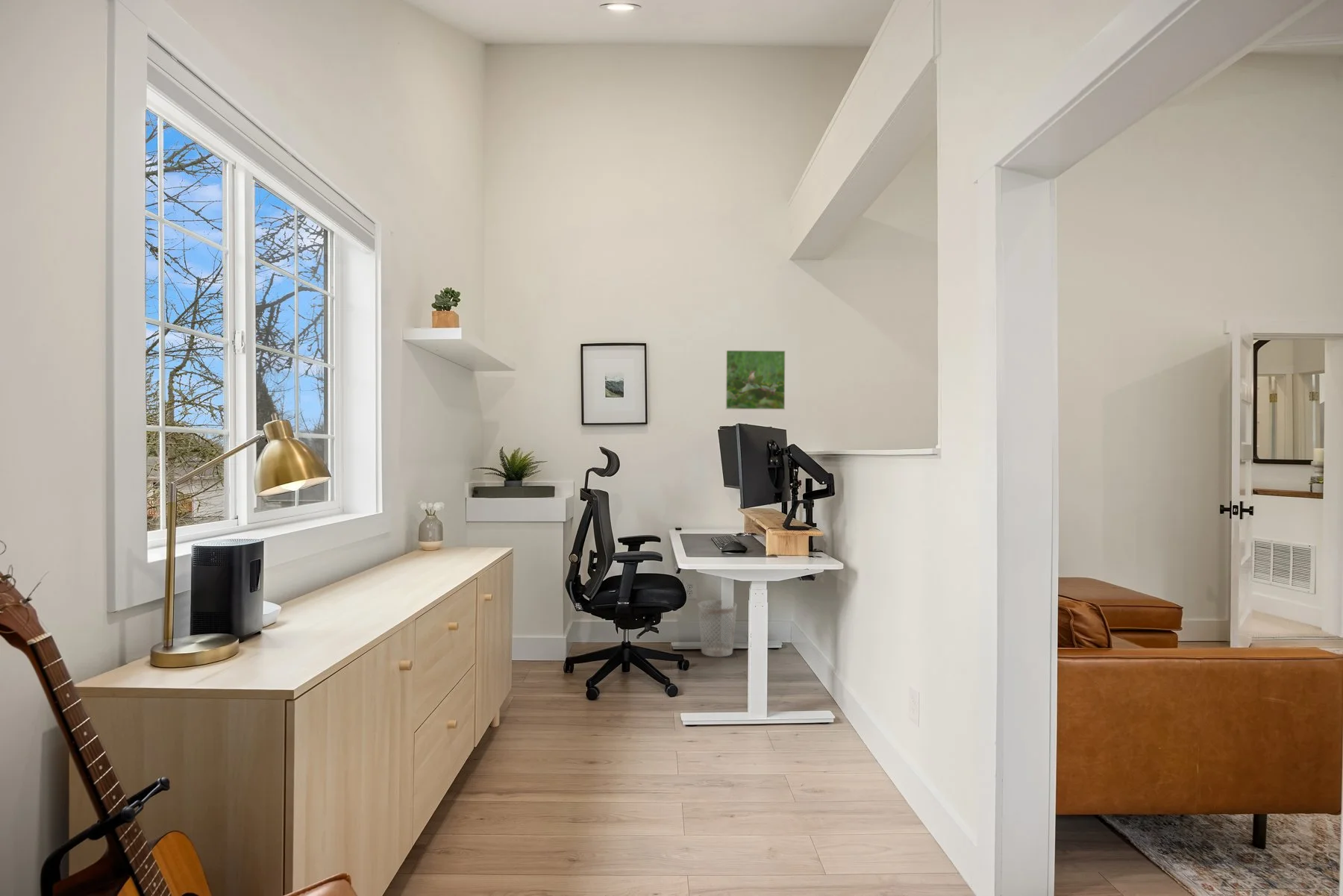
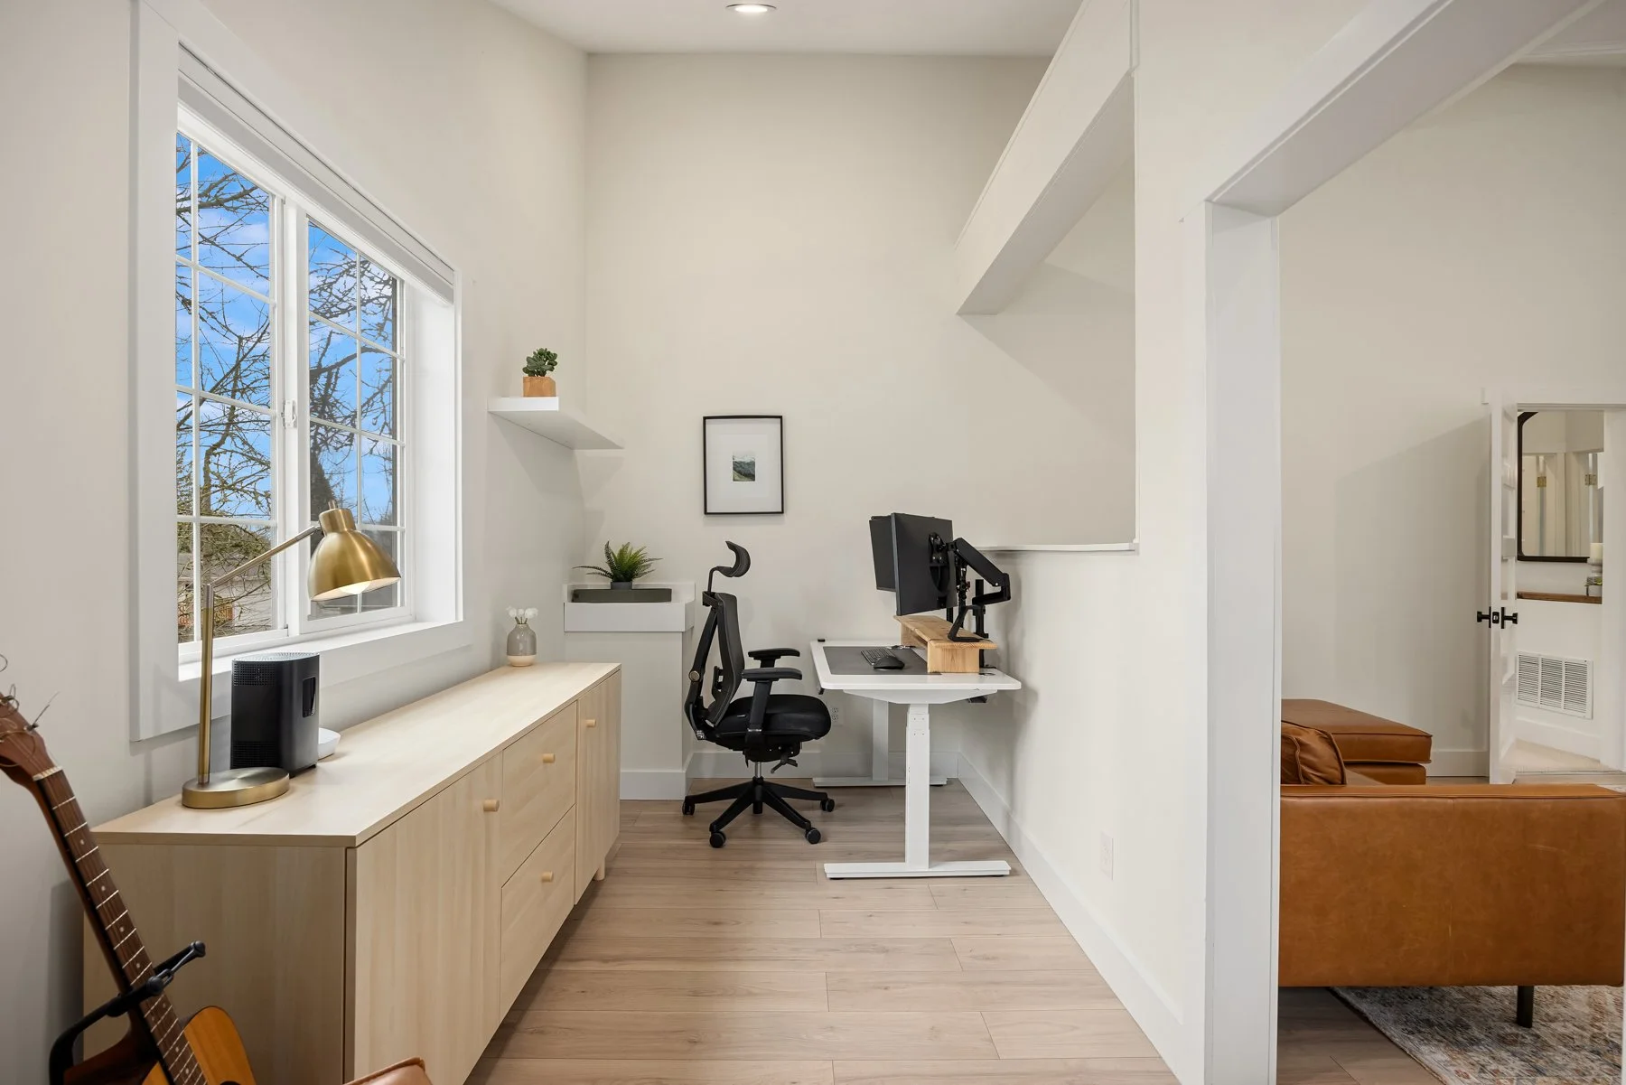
- wastebasket (717, 628)
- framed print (755, 380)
